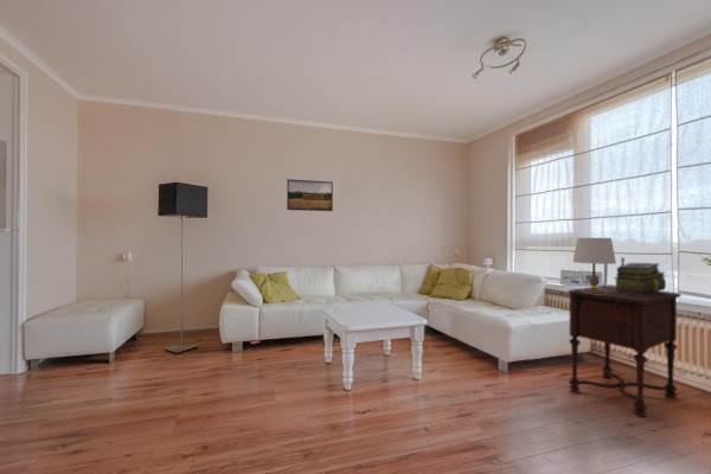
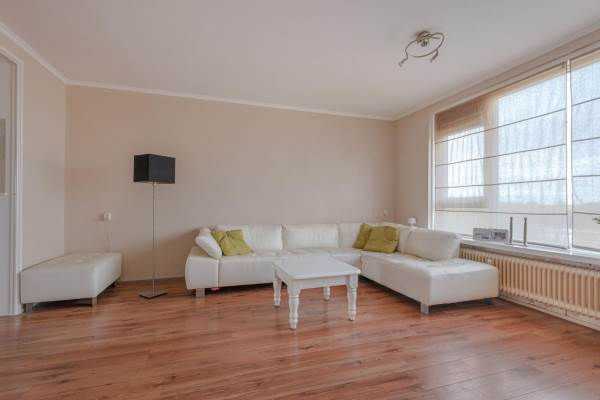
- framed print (309, 196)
- table lamp (594, 264)
- stack of books (639, 276)
- side table (621, 342)
